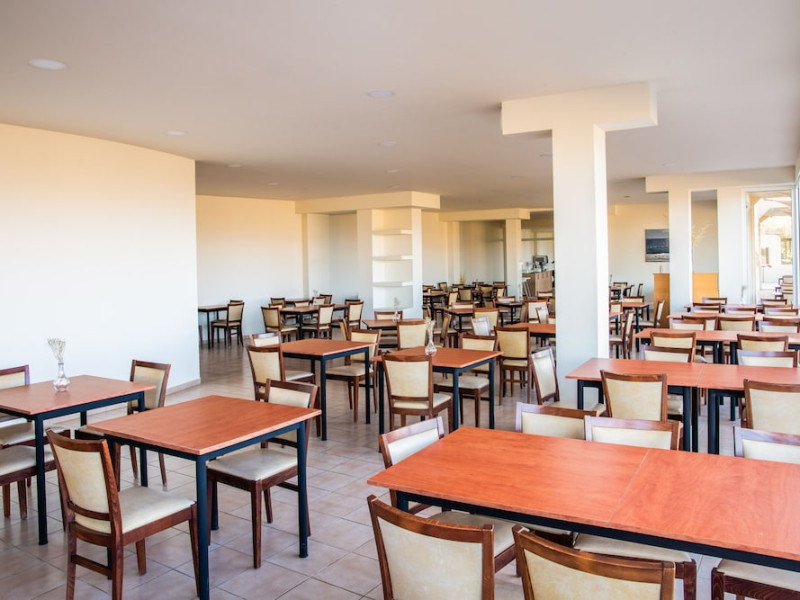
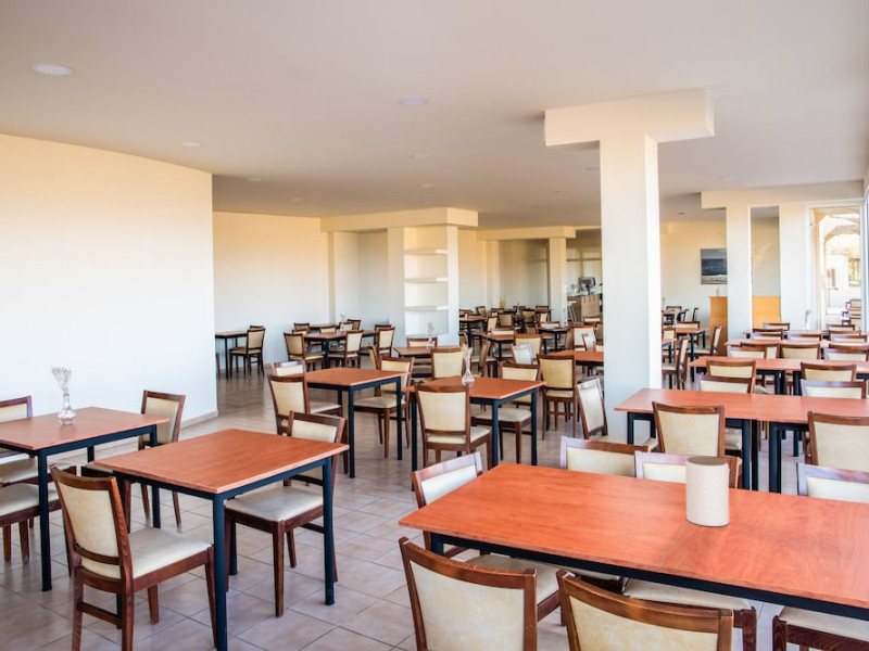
+ jar (707, 489)
